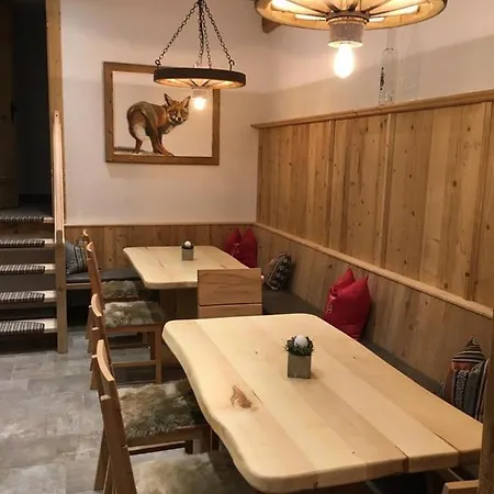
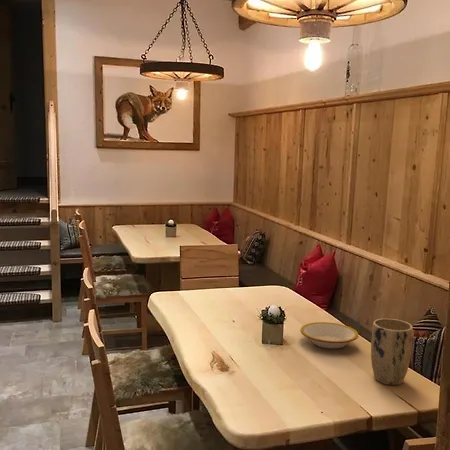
+ plant pot (390, 352)
+ bowl (328, 337)
